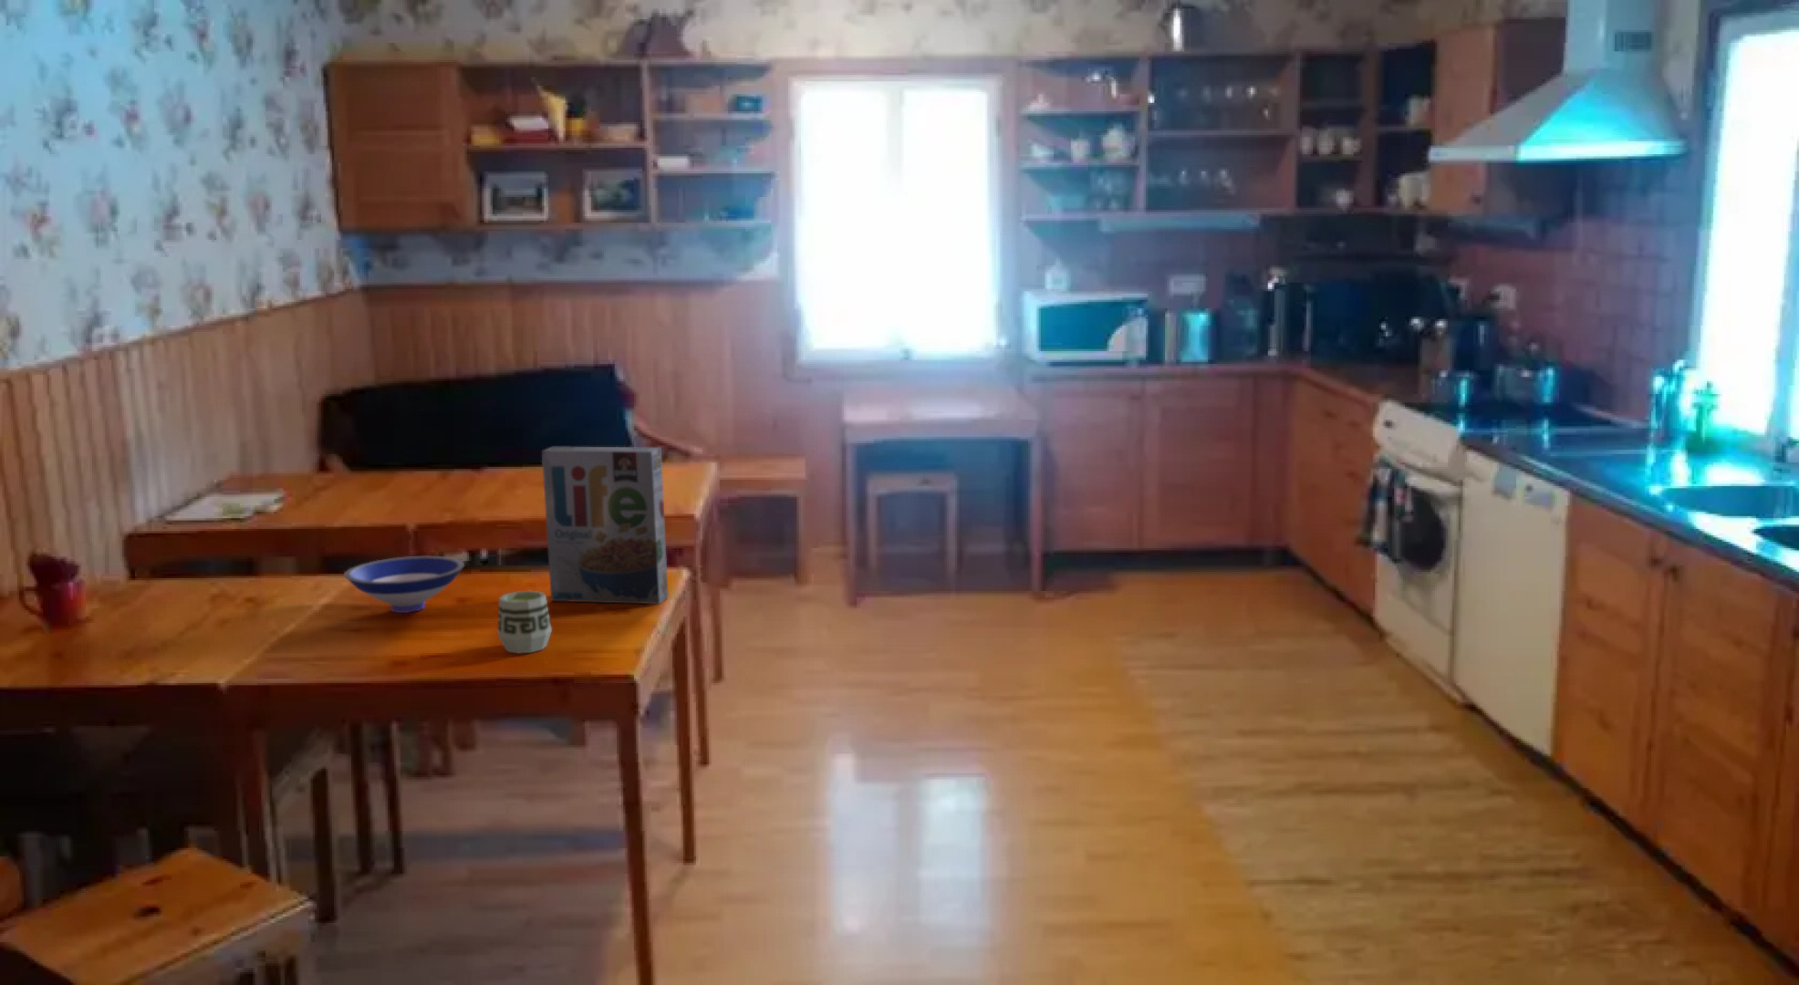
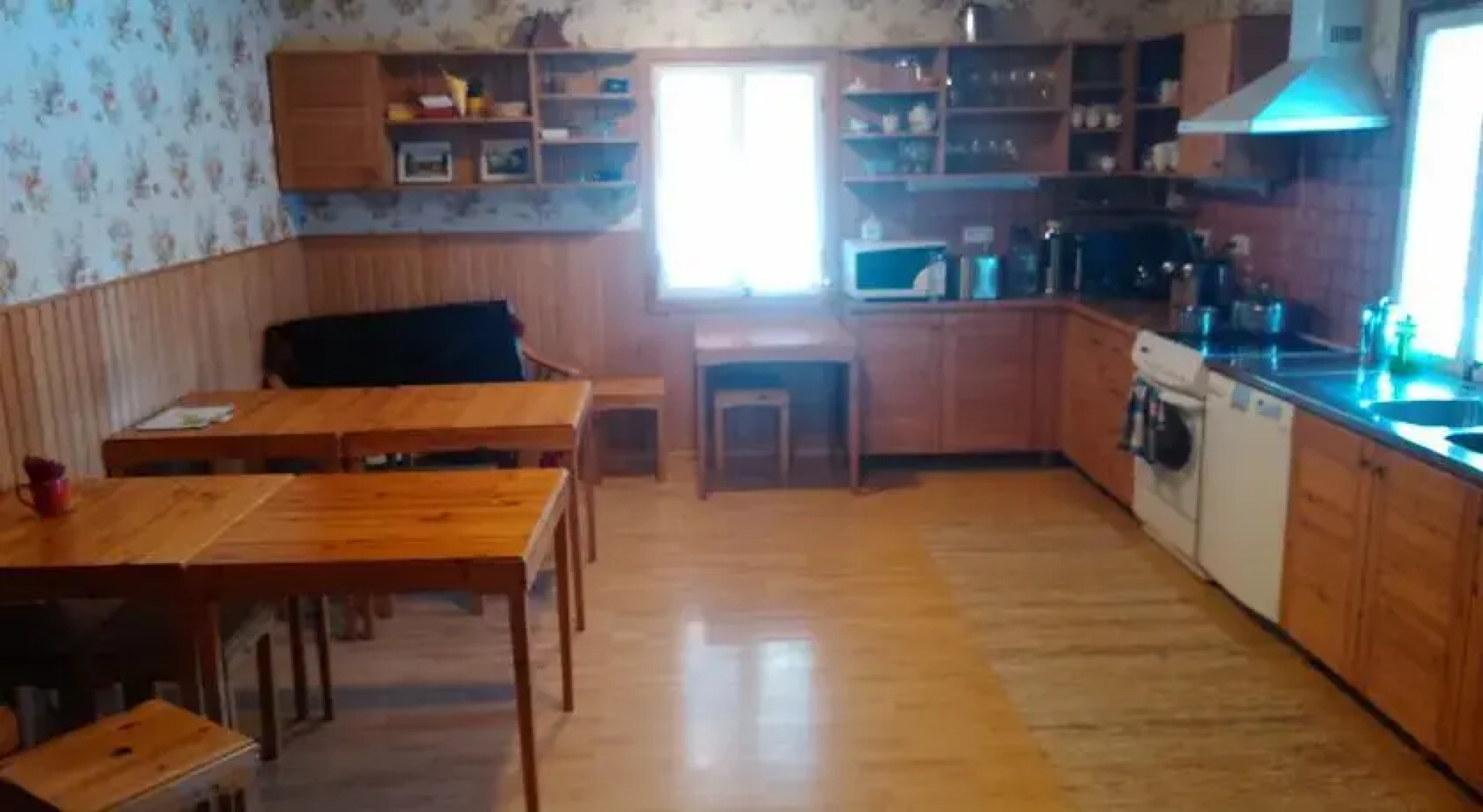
- bowl (406, 588)
- cereal box (605, 524)
- cup (524, 622)
